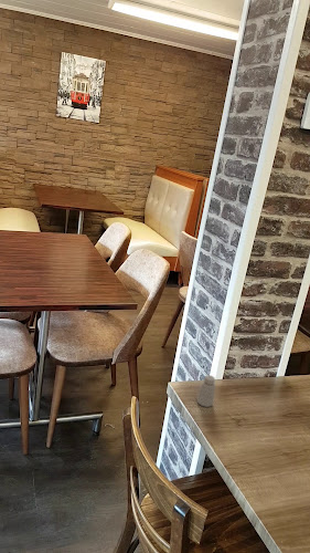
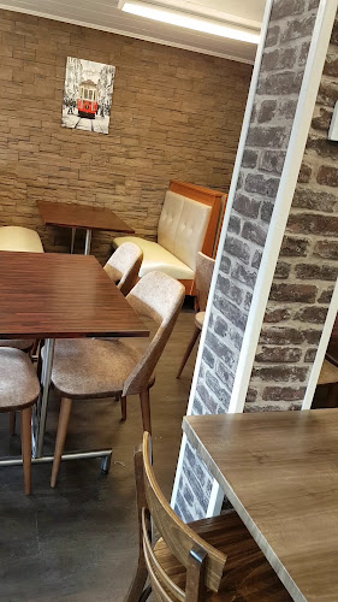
- saltshaker (207, 389)
